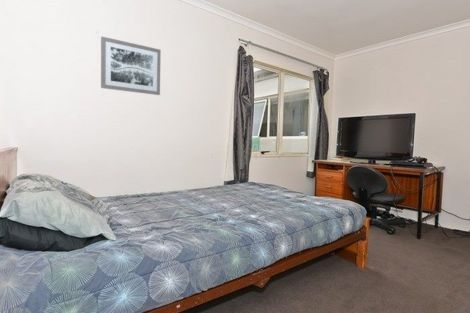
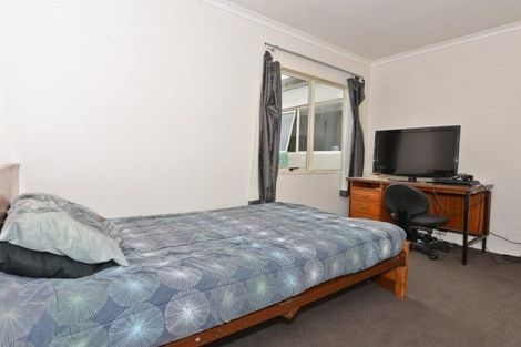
- wall art (132, 67)
